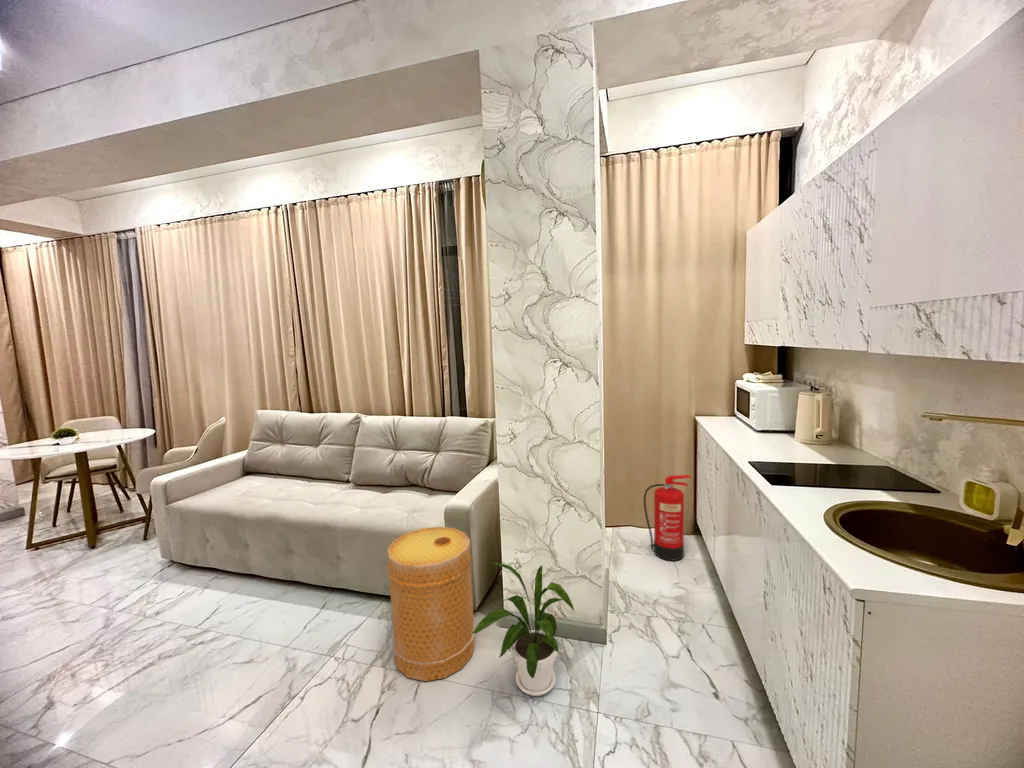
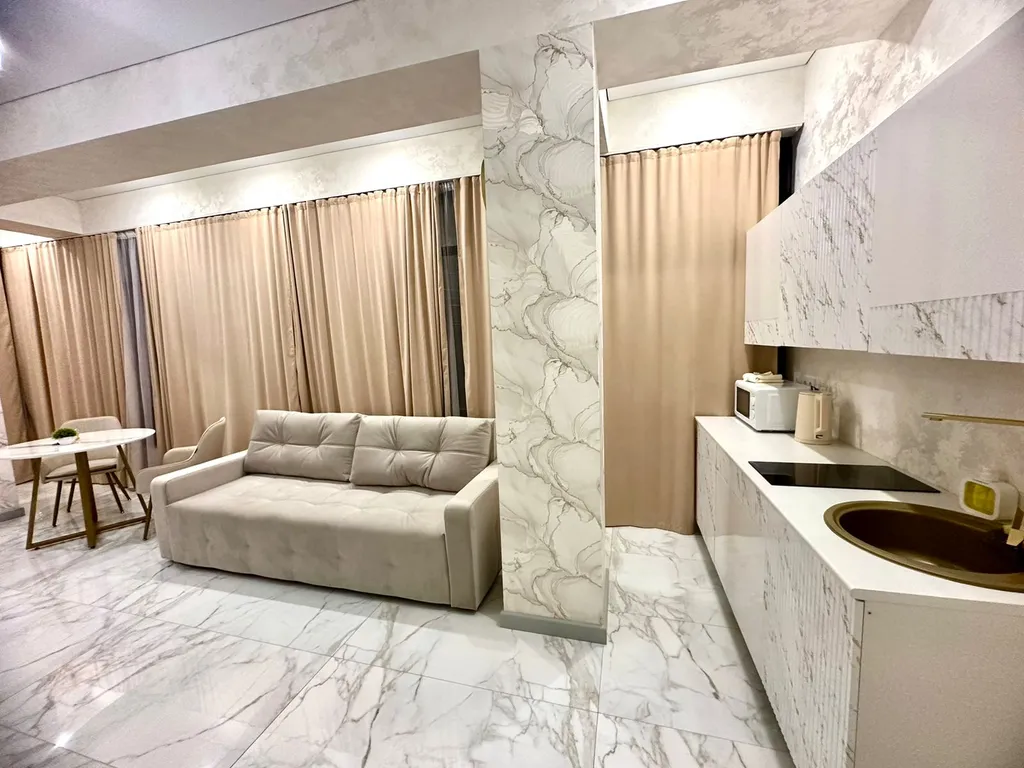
- basket (432, 597)
- fire extinguisher (666, 514)
- house plant (529, 626)
